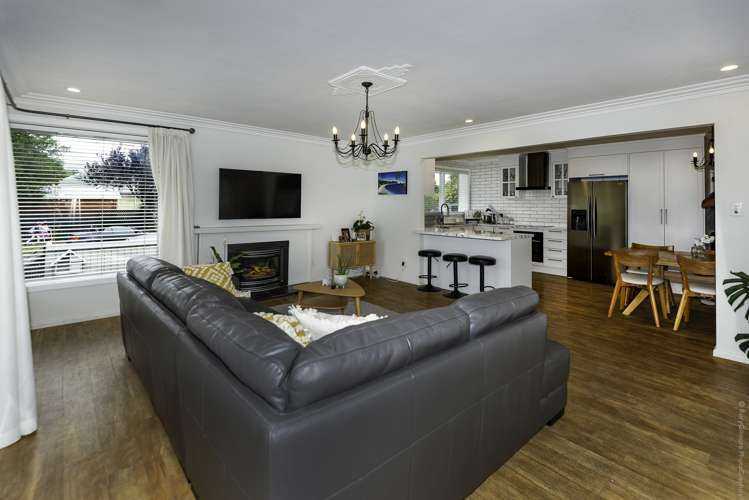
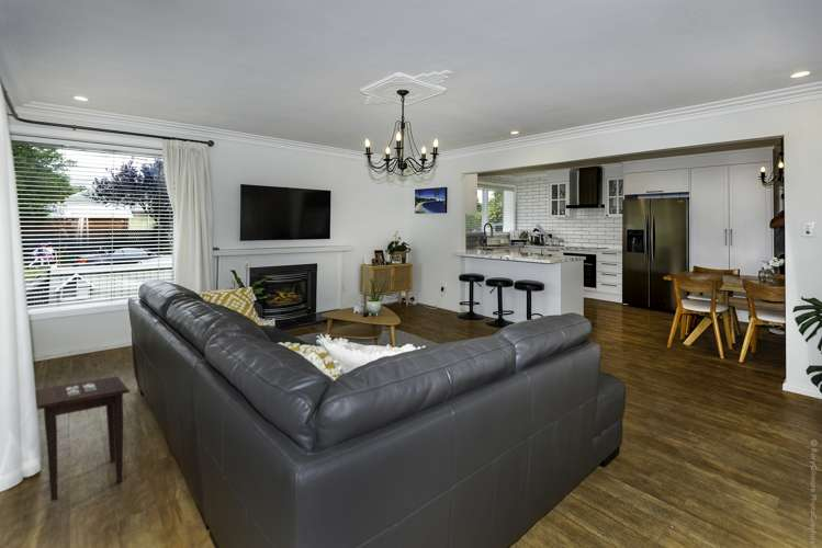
+ side table (77, 411)
